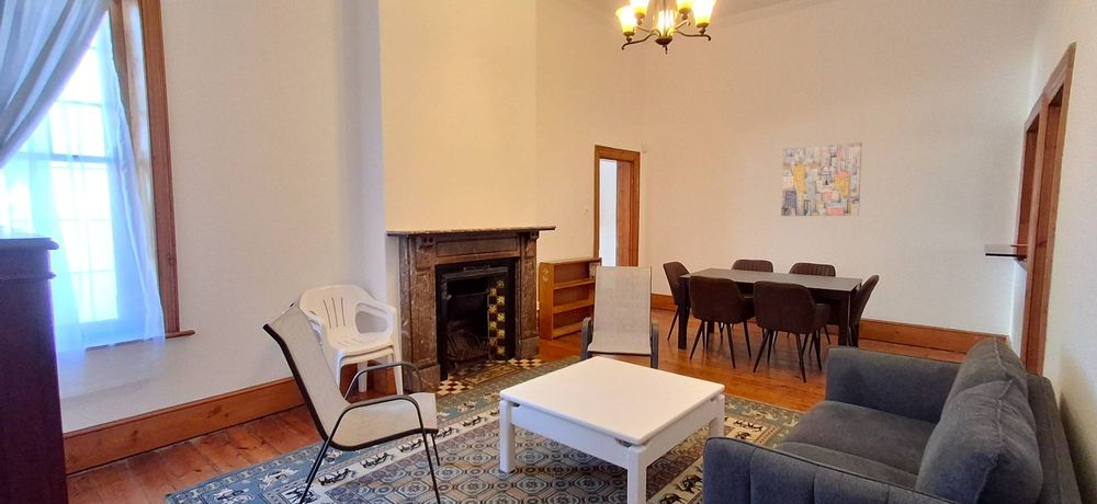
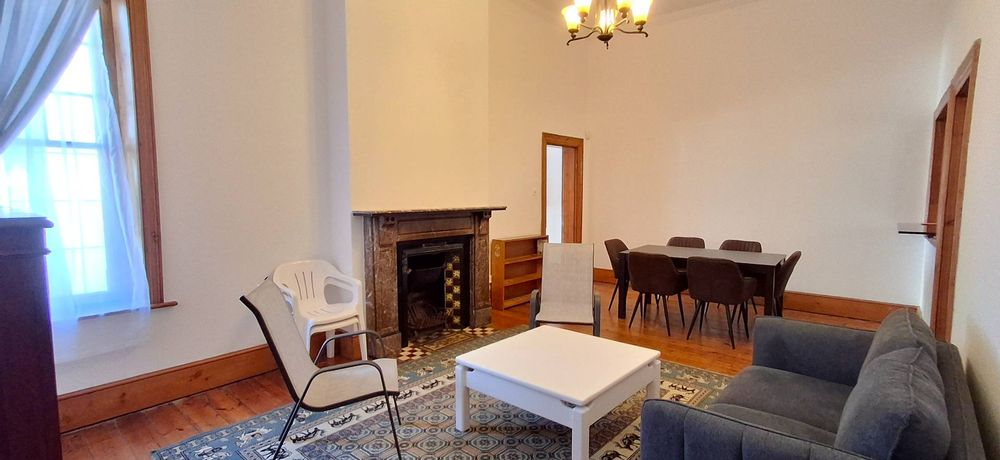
- wall art (819, 181)
